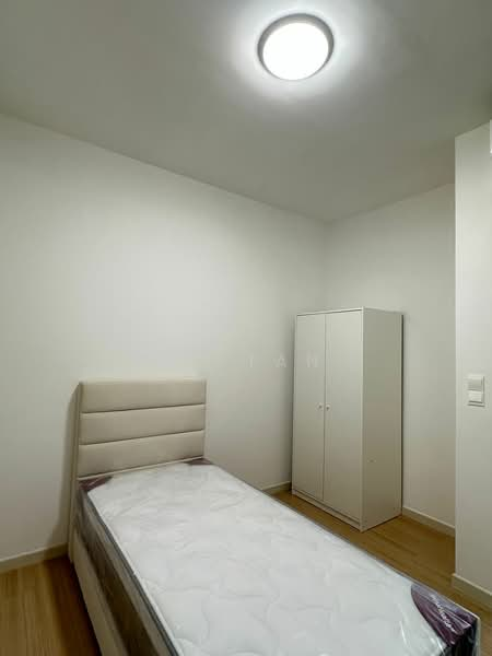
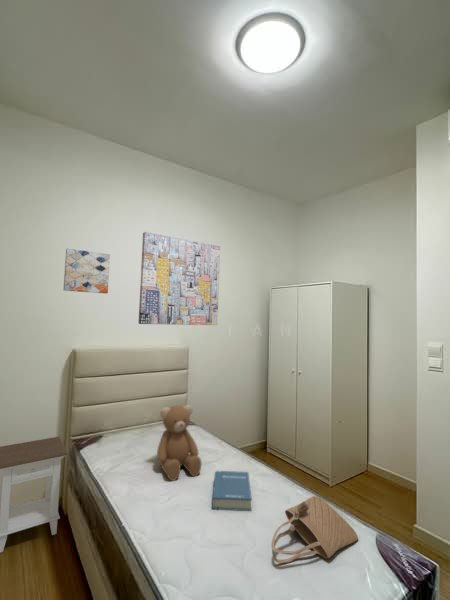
+ wall art (182, 281)
+ nightstand (28, 480)
+ teddy bear (178, 438)
+ wall art (87, 271)
+ hardback book (231, 489)
+ tote bag (308, 524)
